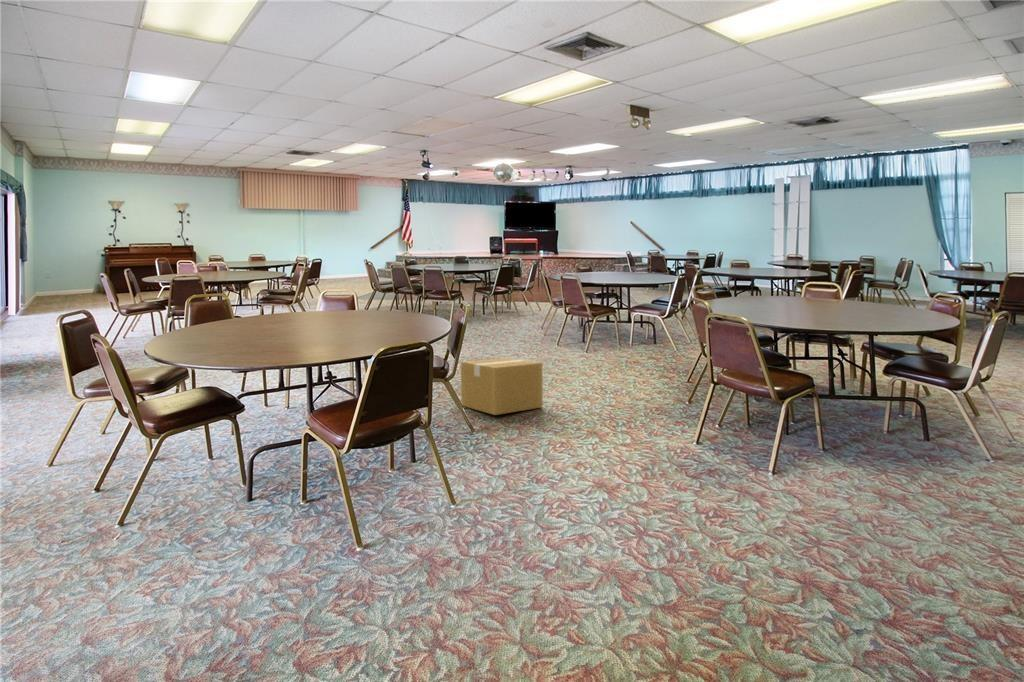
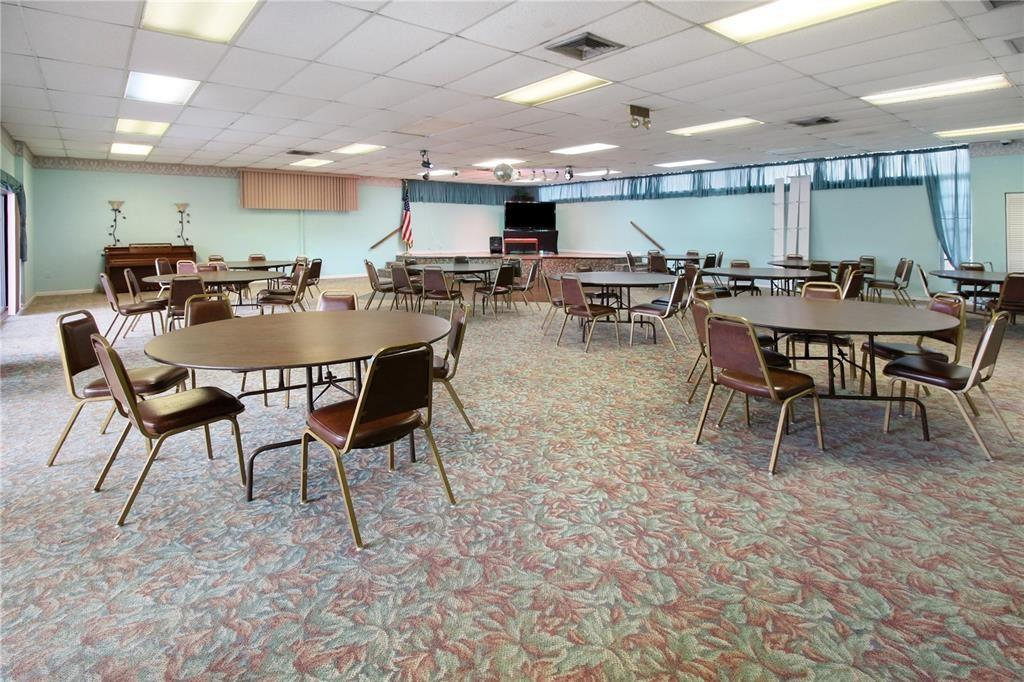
- cardboard box (501, 384)
